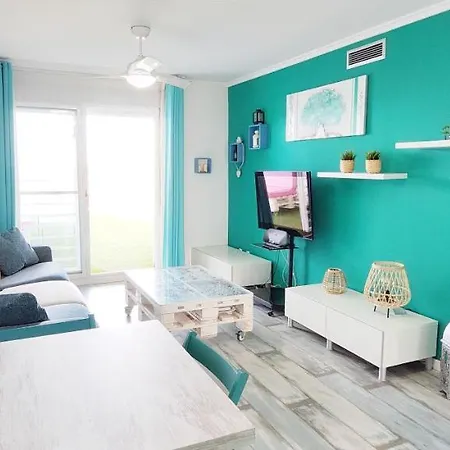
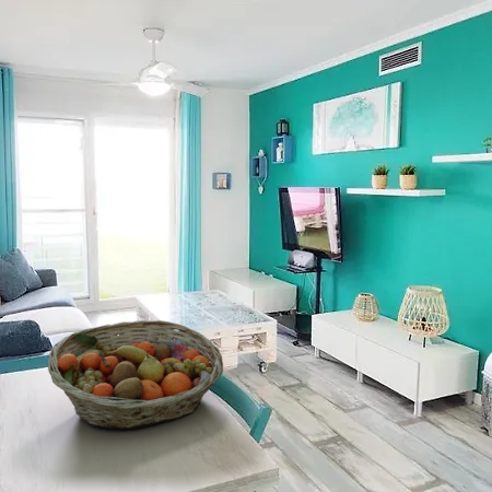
+ fruit basket (139, 370)
